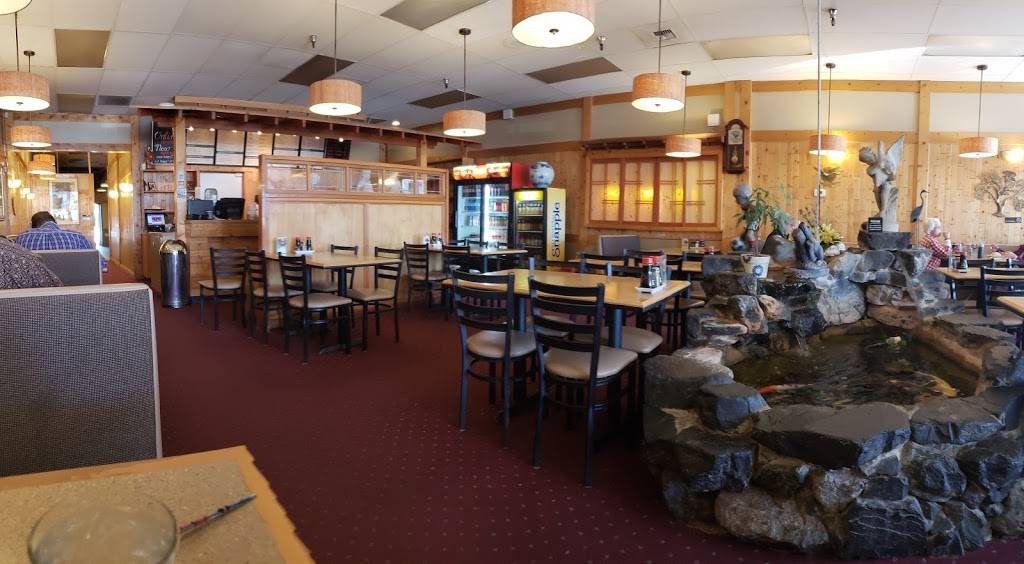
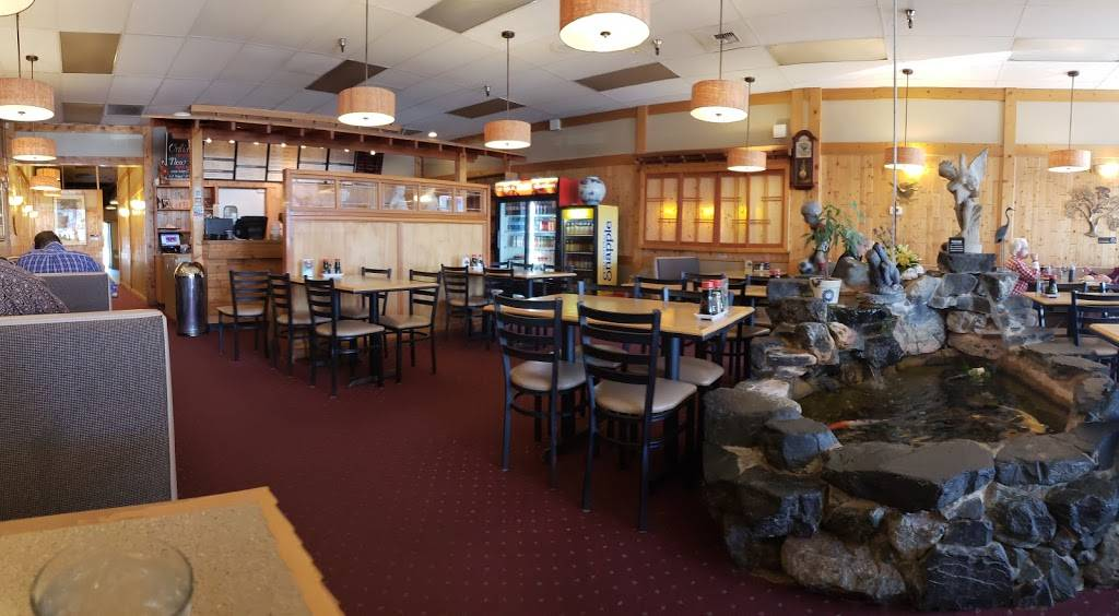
- pen (218, 511)
